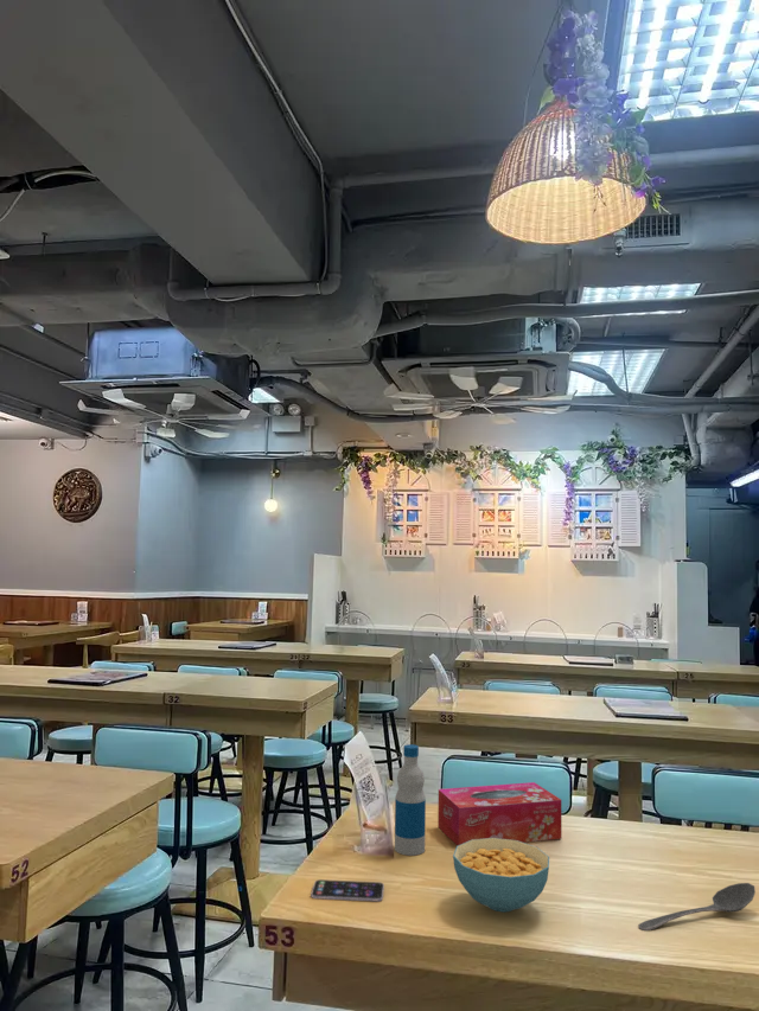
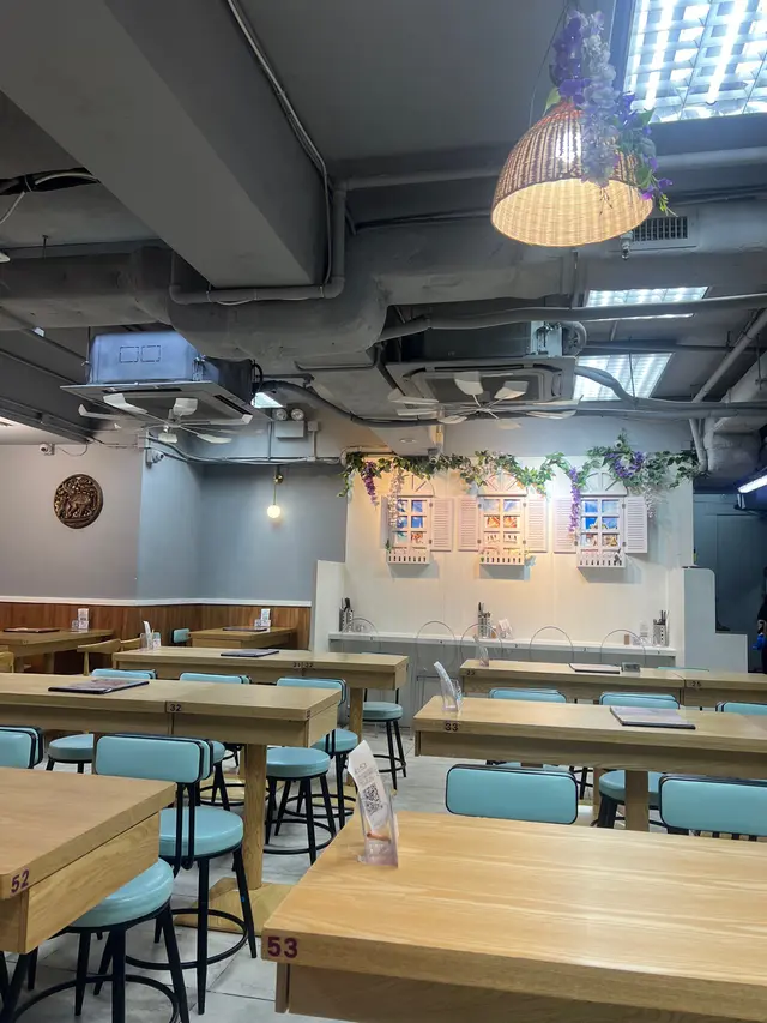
- stirrer (697, 908)
- smartphone (347, 890)
- tissue box (498, 813)
- bottle (410, 796)
- cereal bowl (500, 879)
